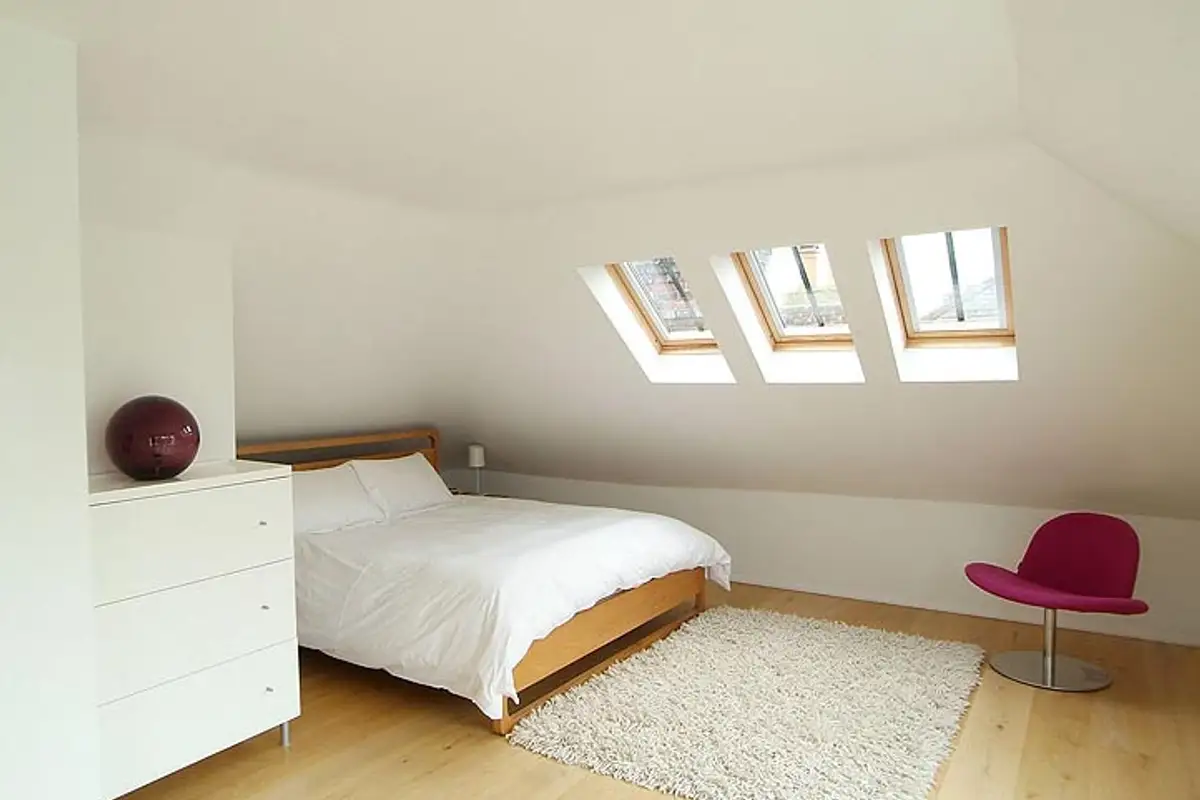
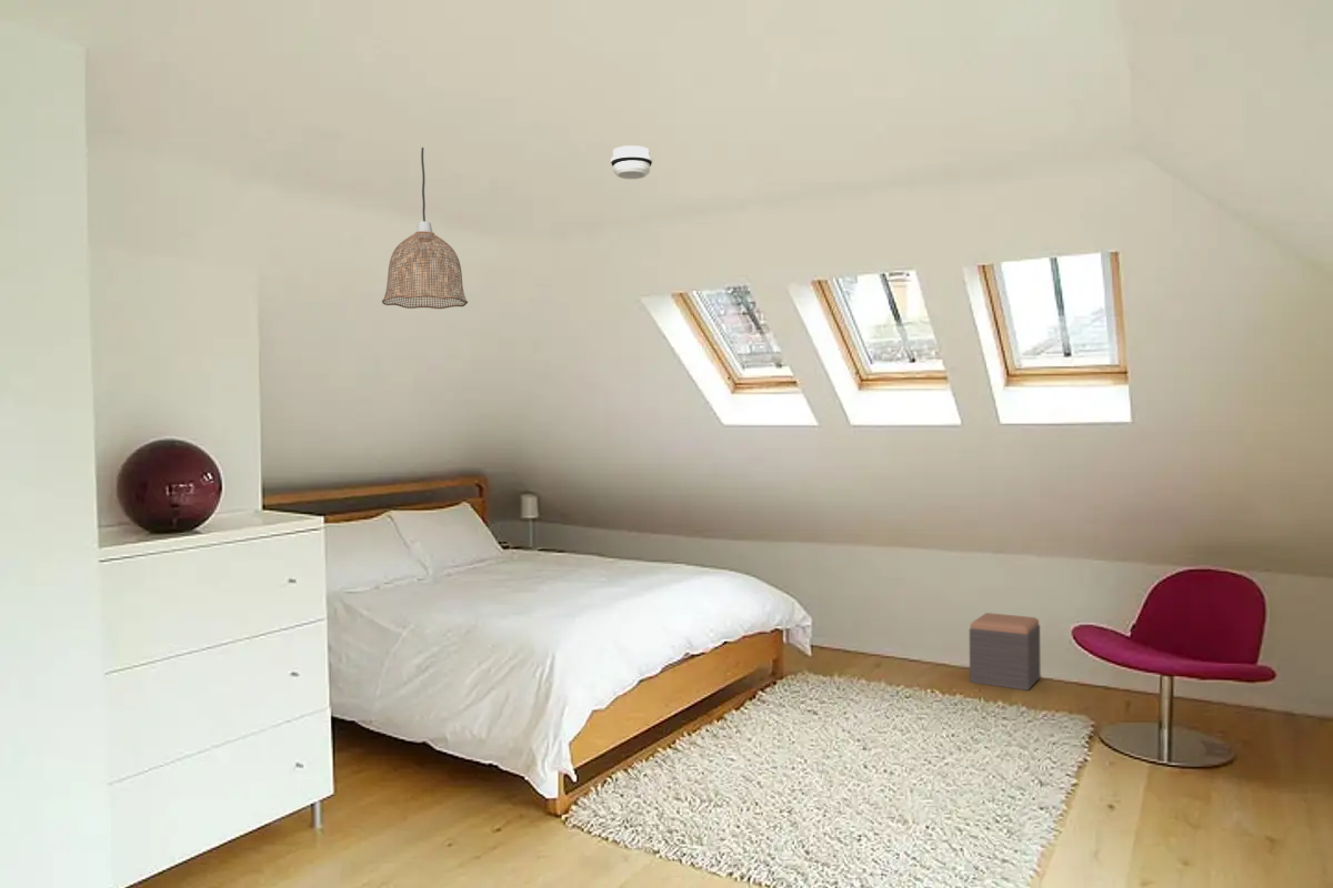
+ smoke detector (631, 162)
+ footstool (1004, 648)
+ pendant lamp (423, 225)
